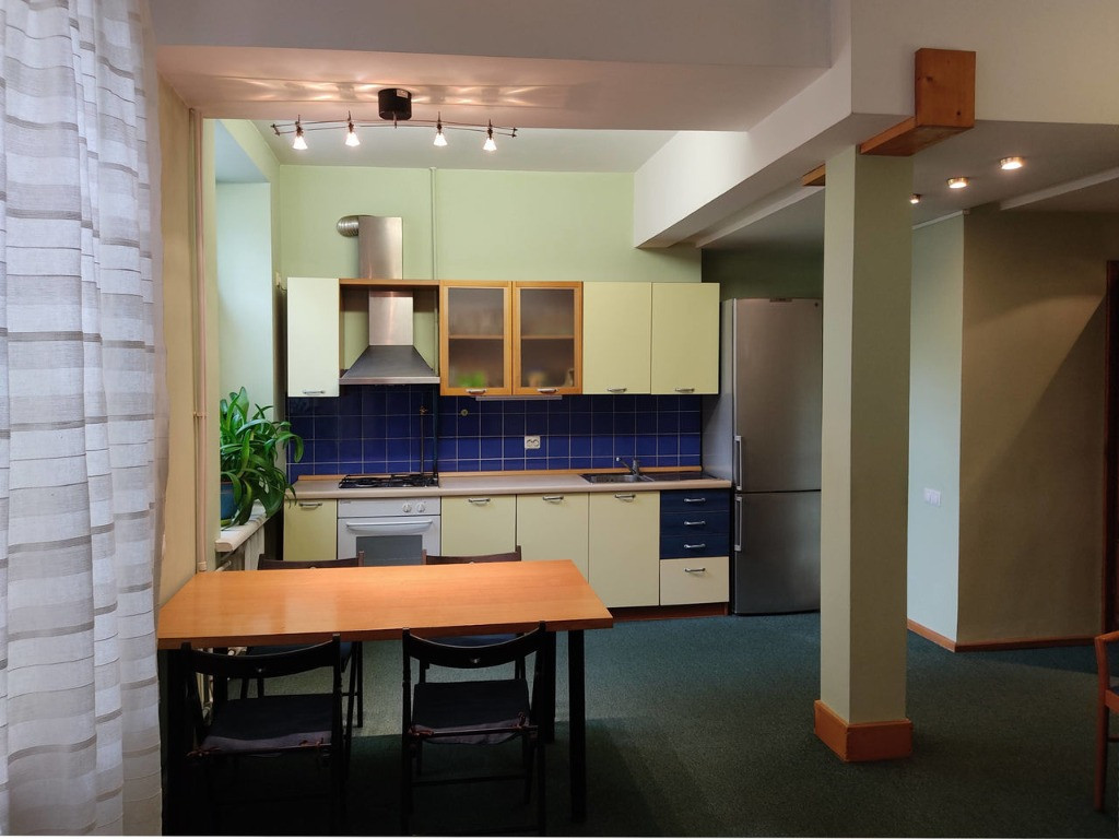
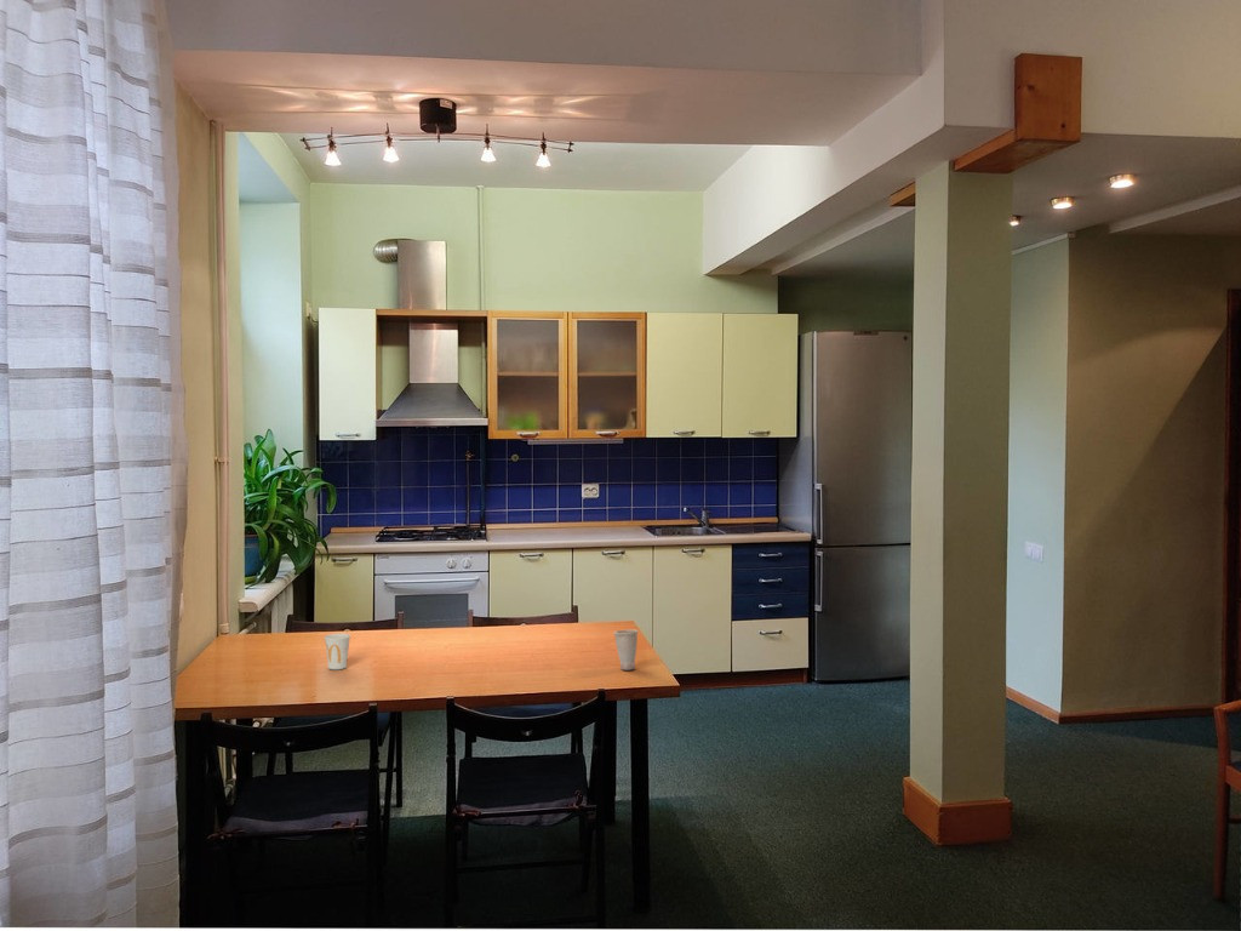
+ cup (337, 651)
+ cup (625, 649)
